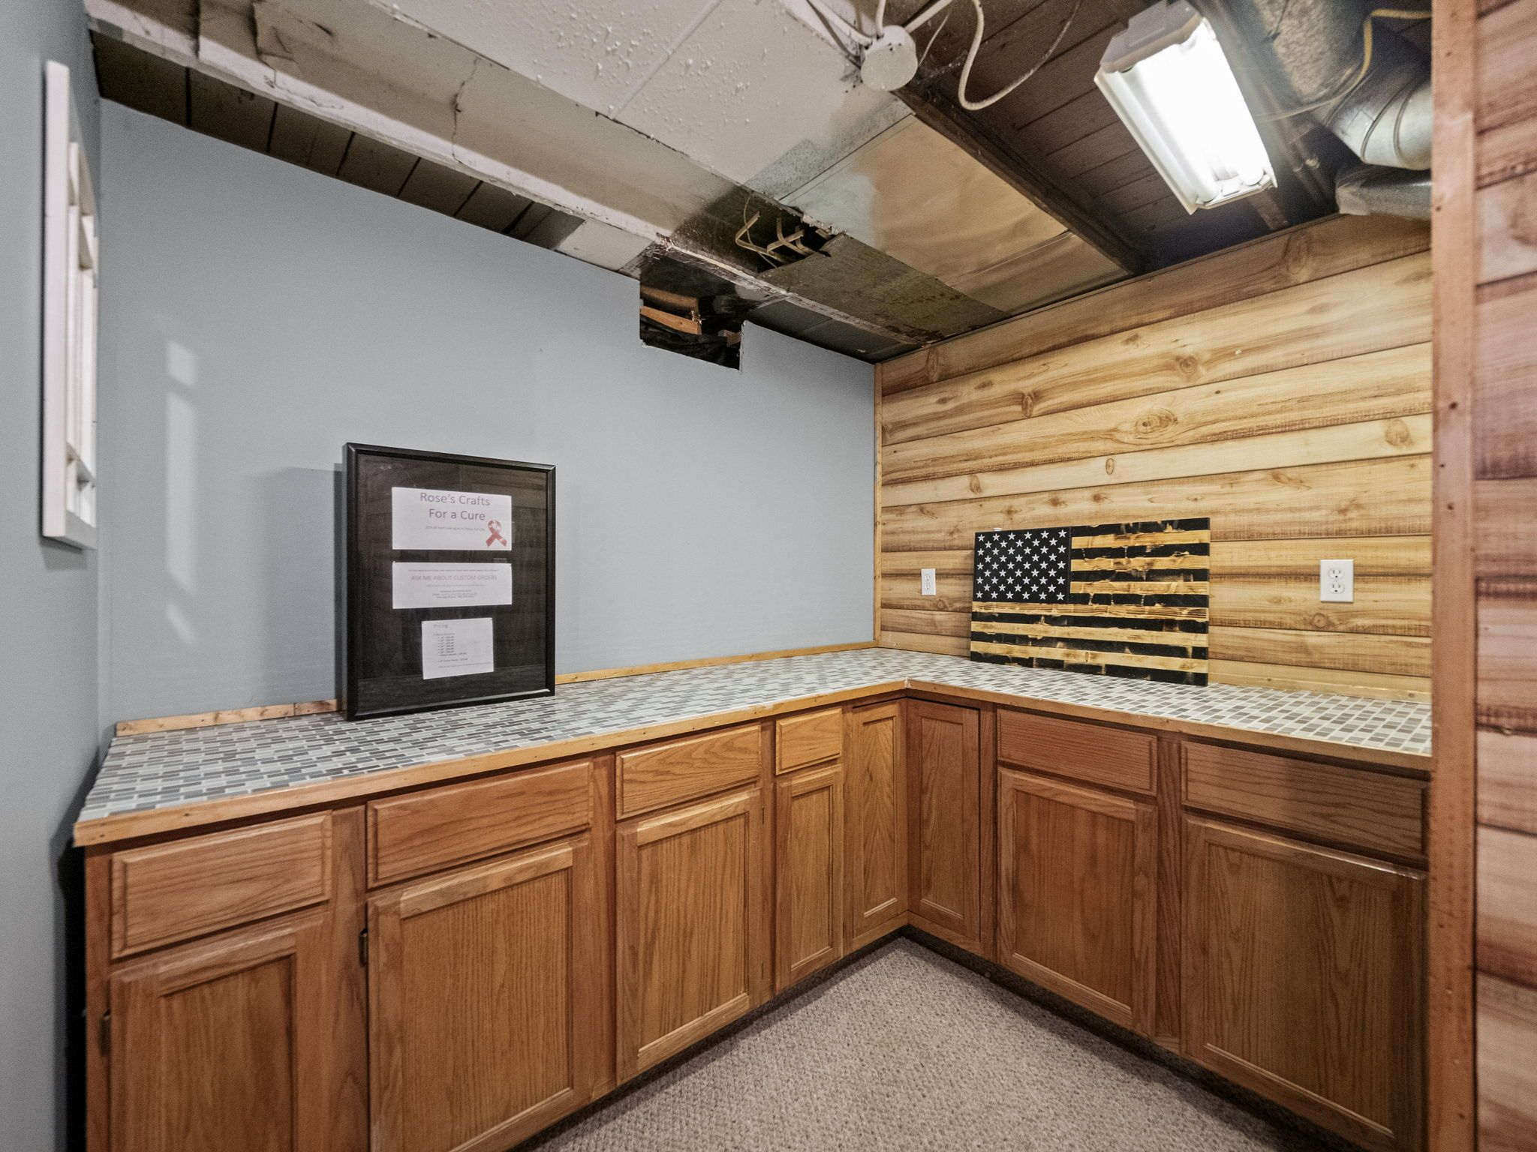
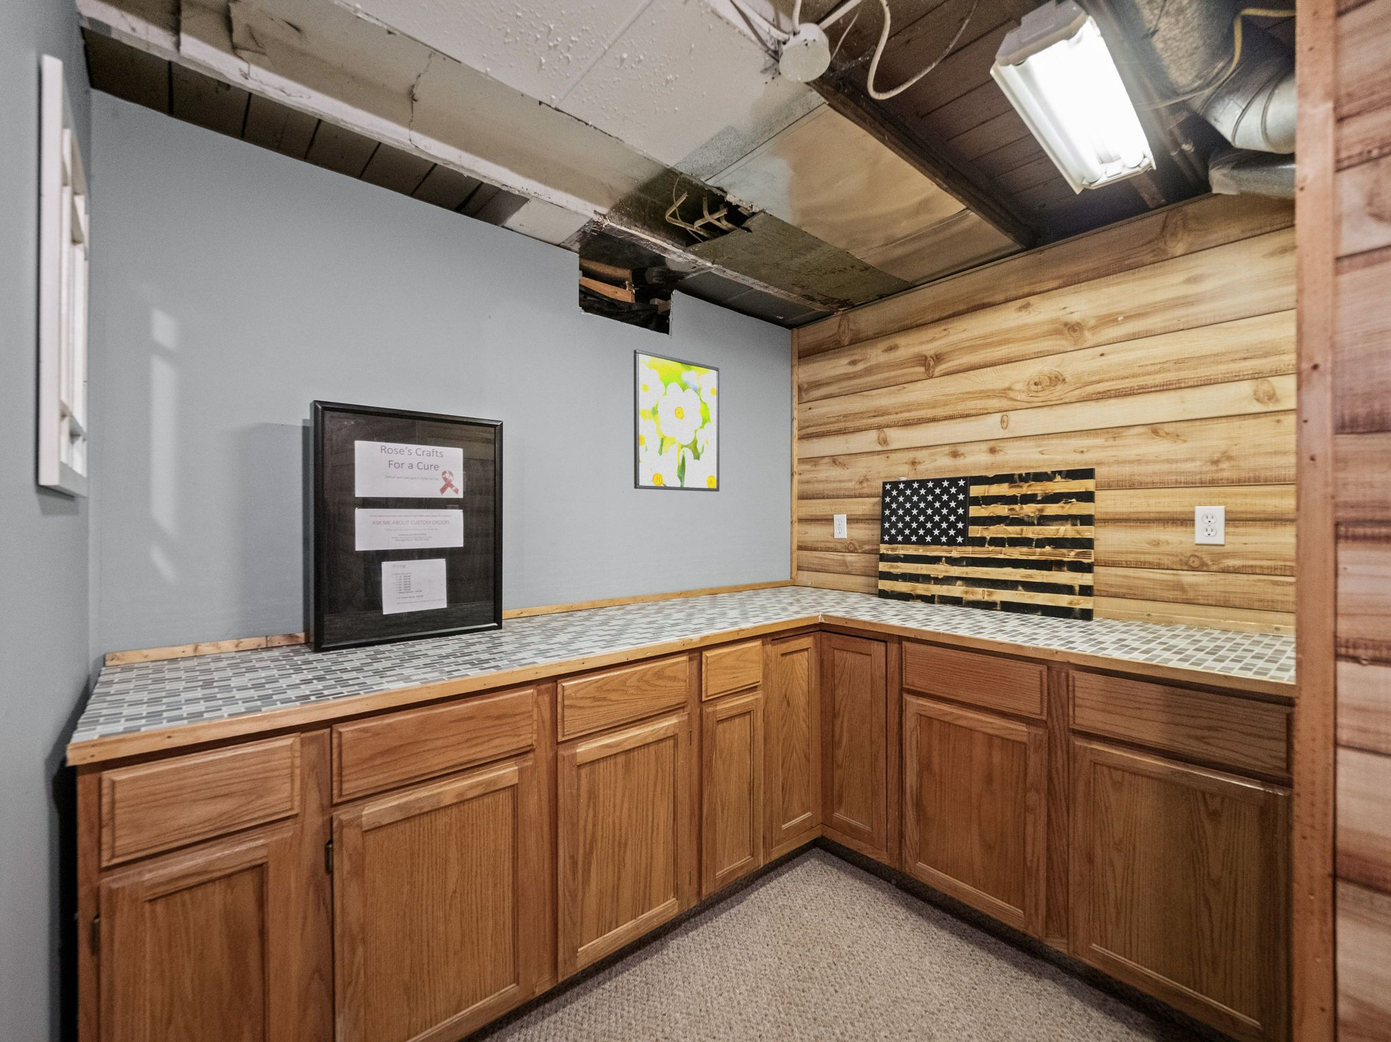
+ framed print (678, 425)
